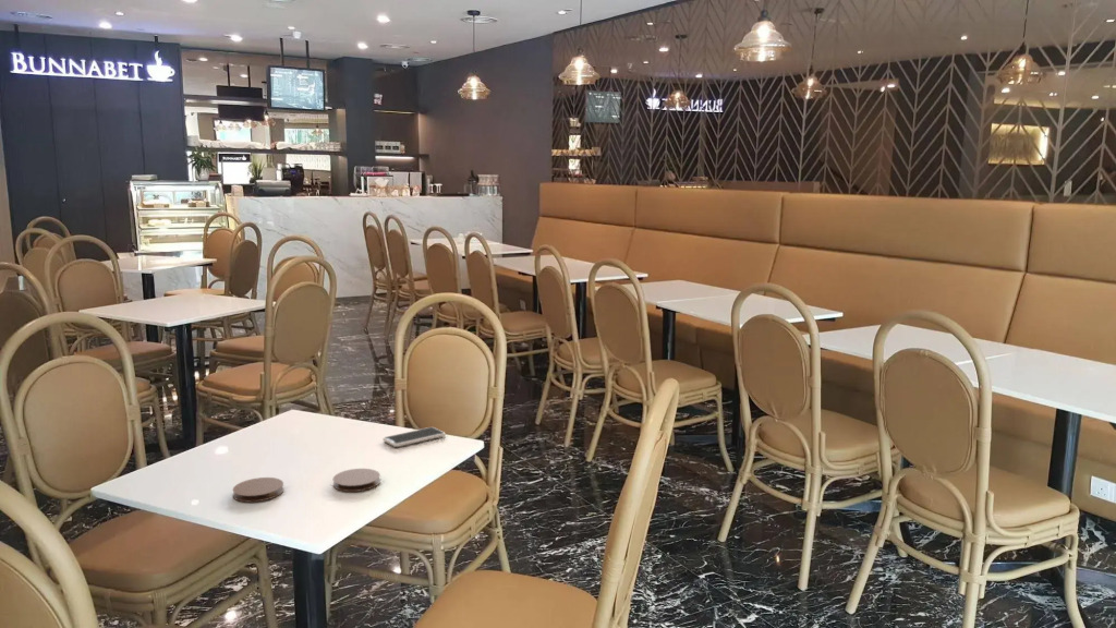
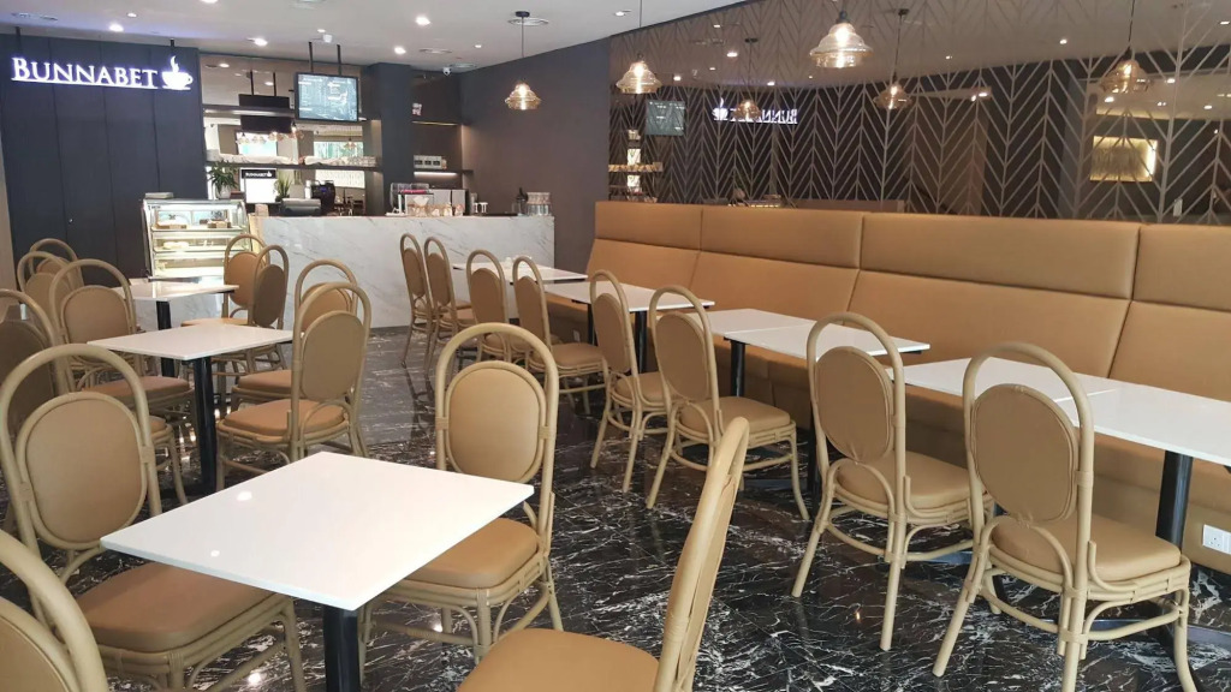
- coaster (258, 488)
- coaster (356, 480)
- smartphone (414, 436)
